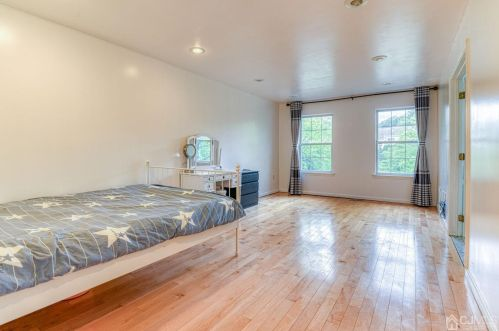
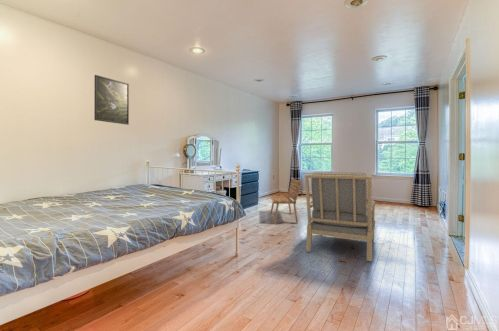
+ armchair (341, 209)
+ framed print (112, 101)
+ bench (284, 199)
